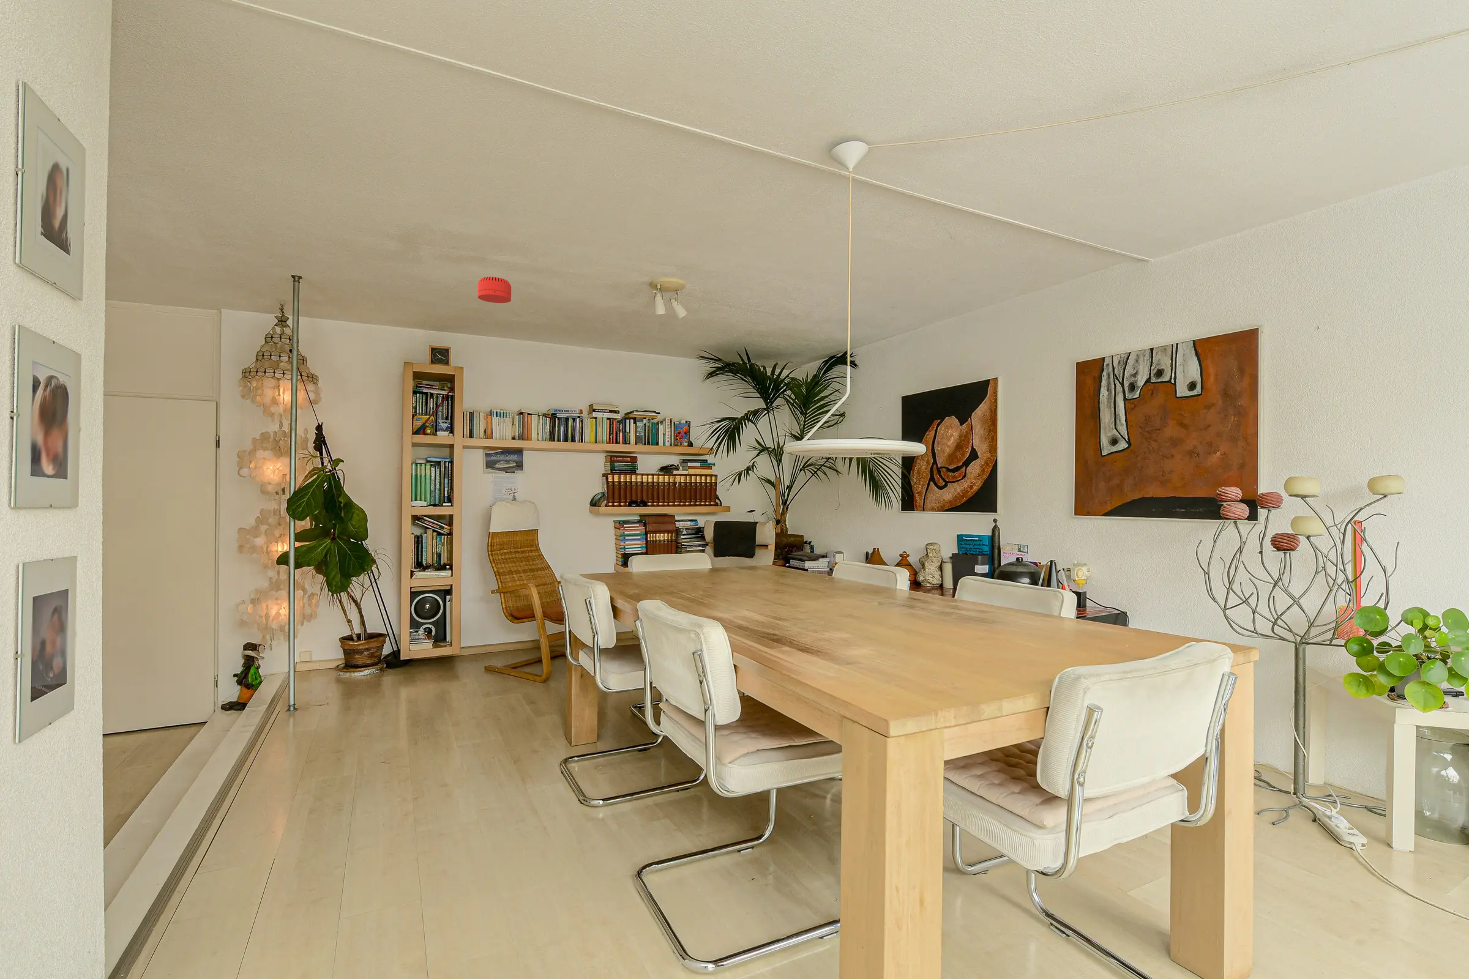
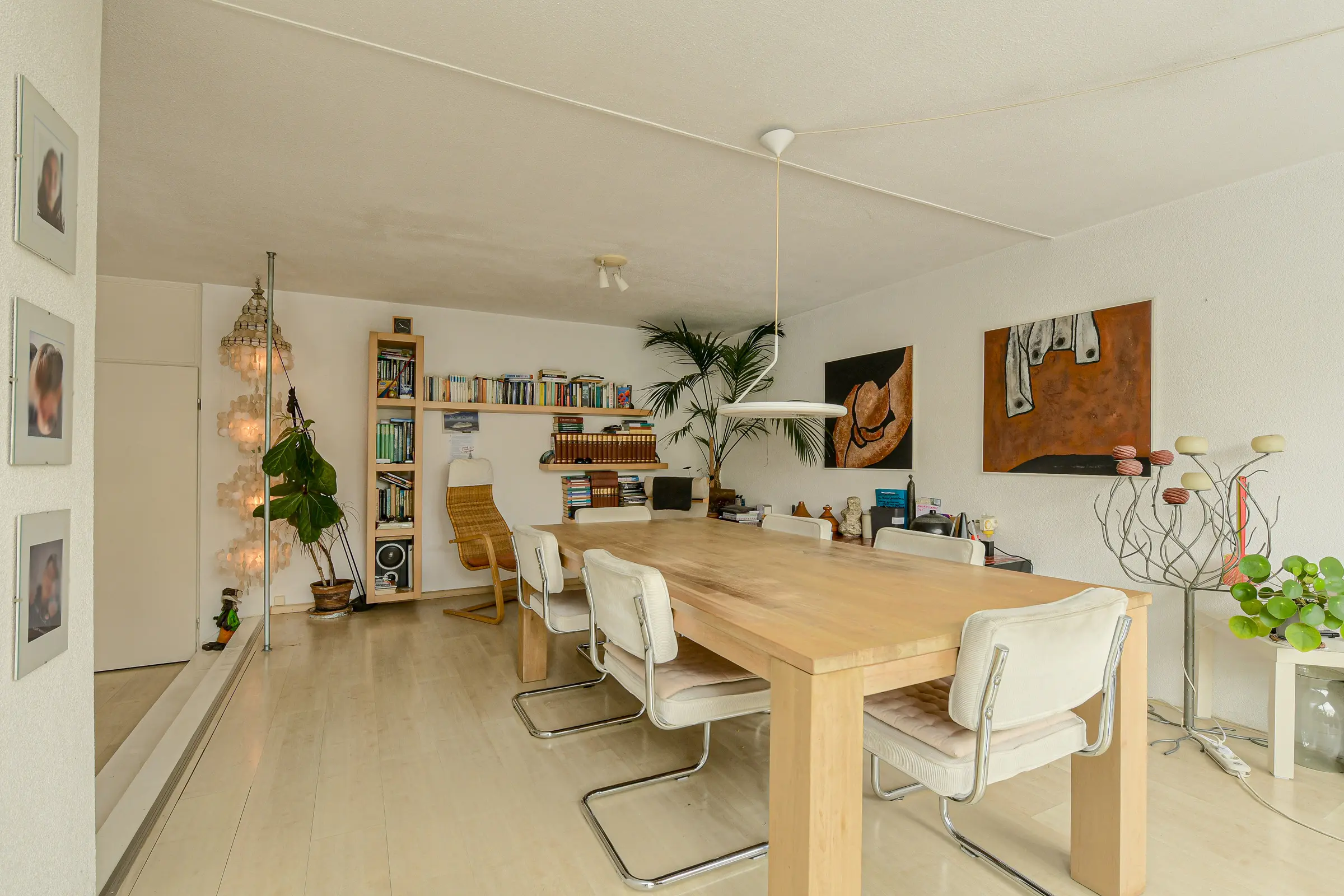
- smoke detector (494, 290)
